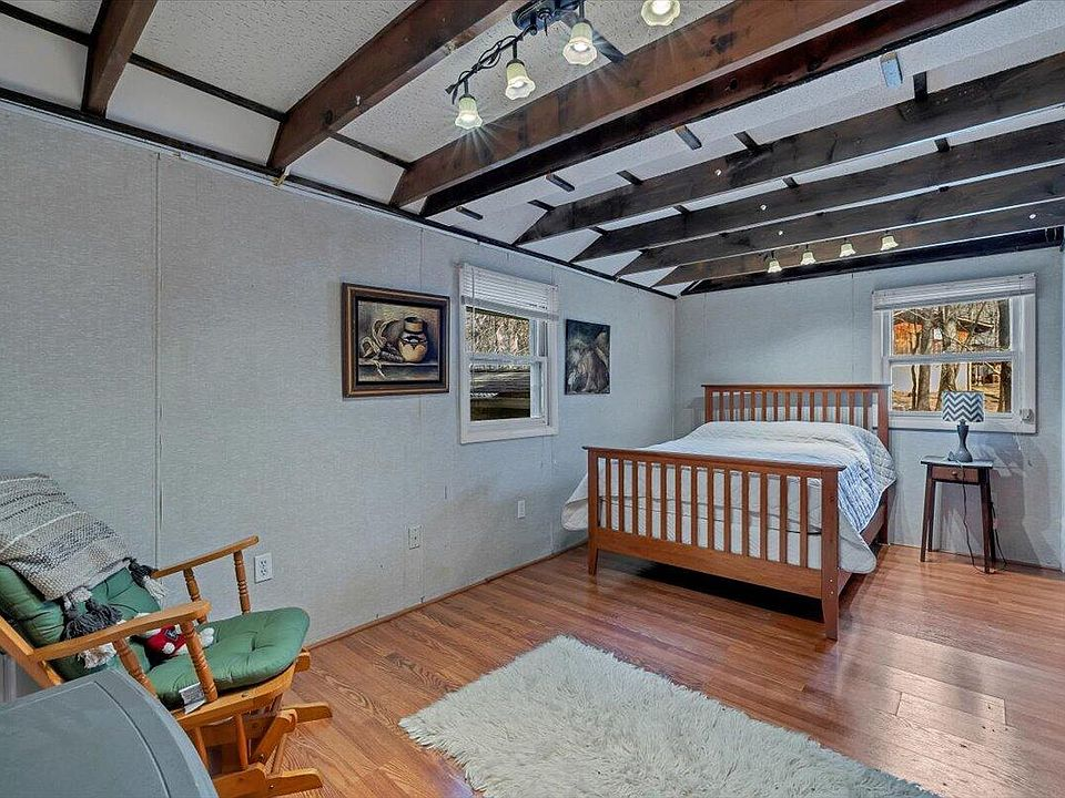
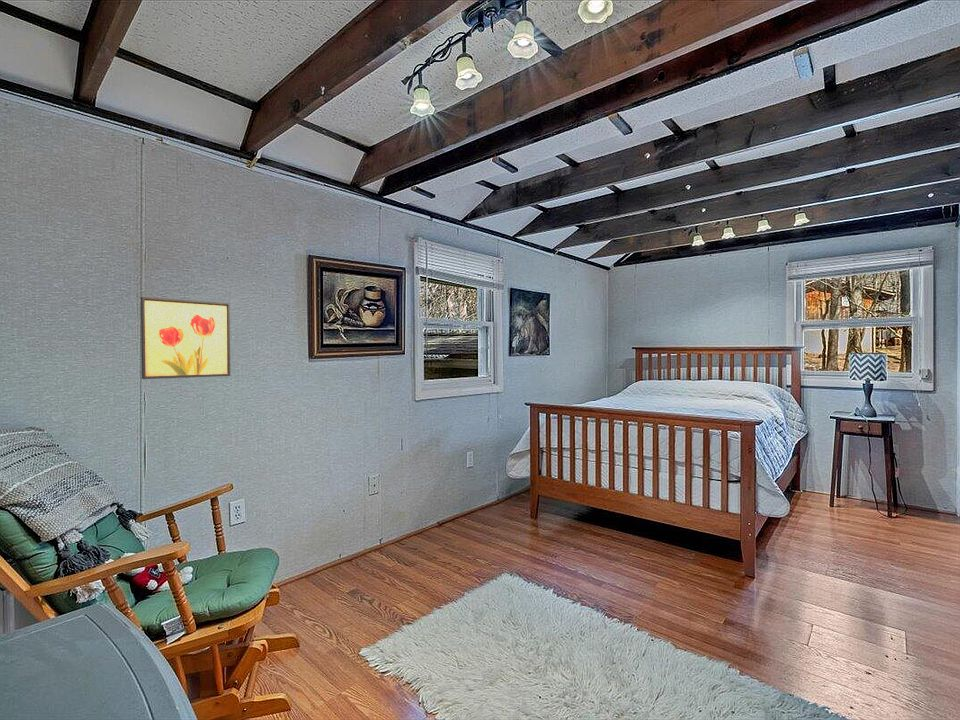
+ wall art (187, 338)
